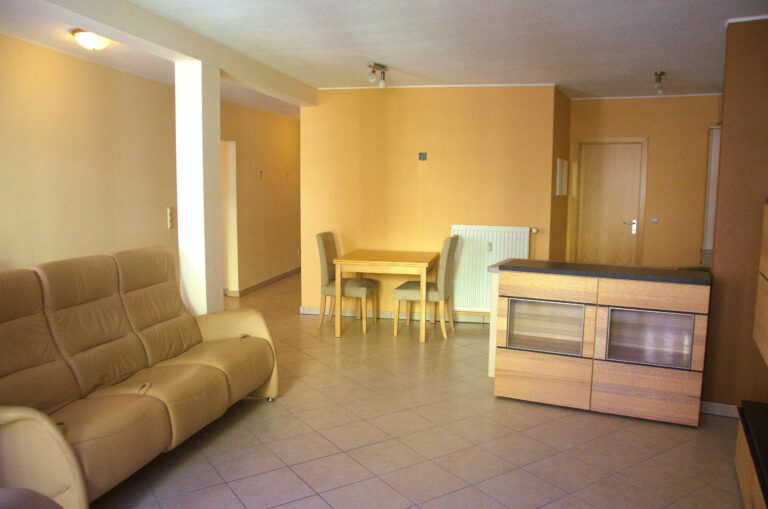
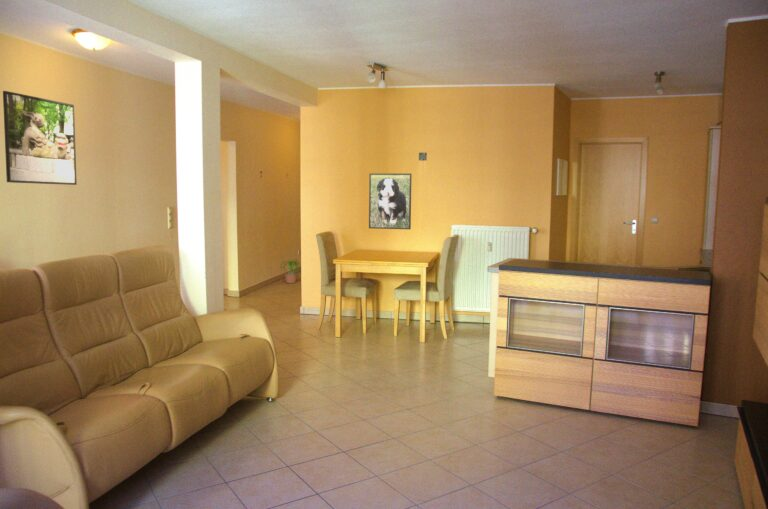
+ potted plant (289, 271)
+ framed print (389, 201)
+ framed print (42, 141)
